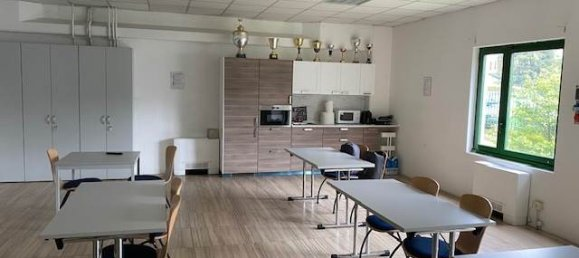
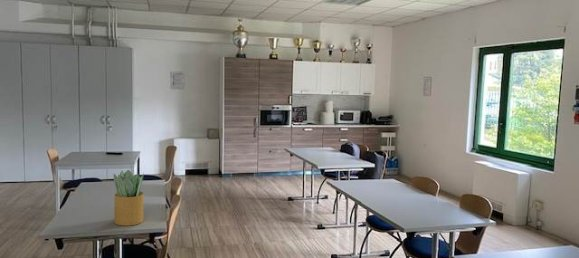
+ potted plant (128, 197)
